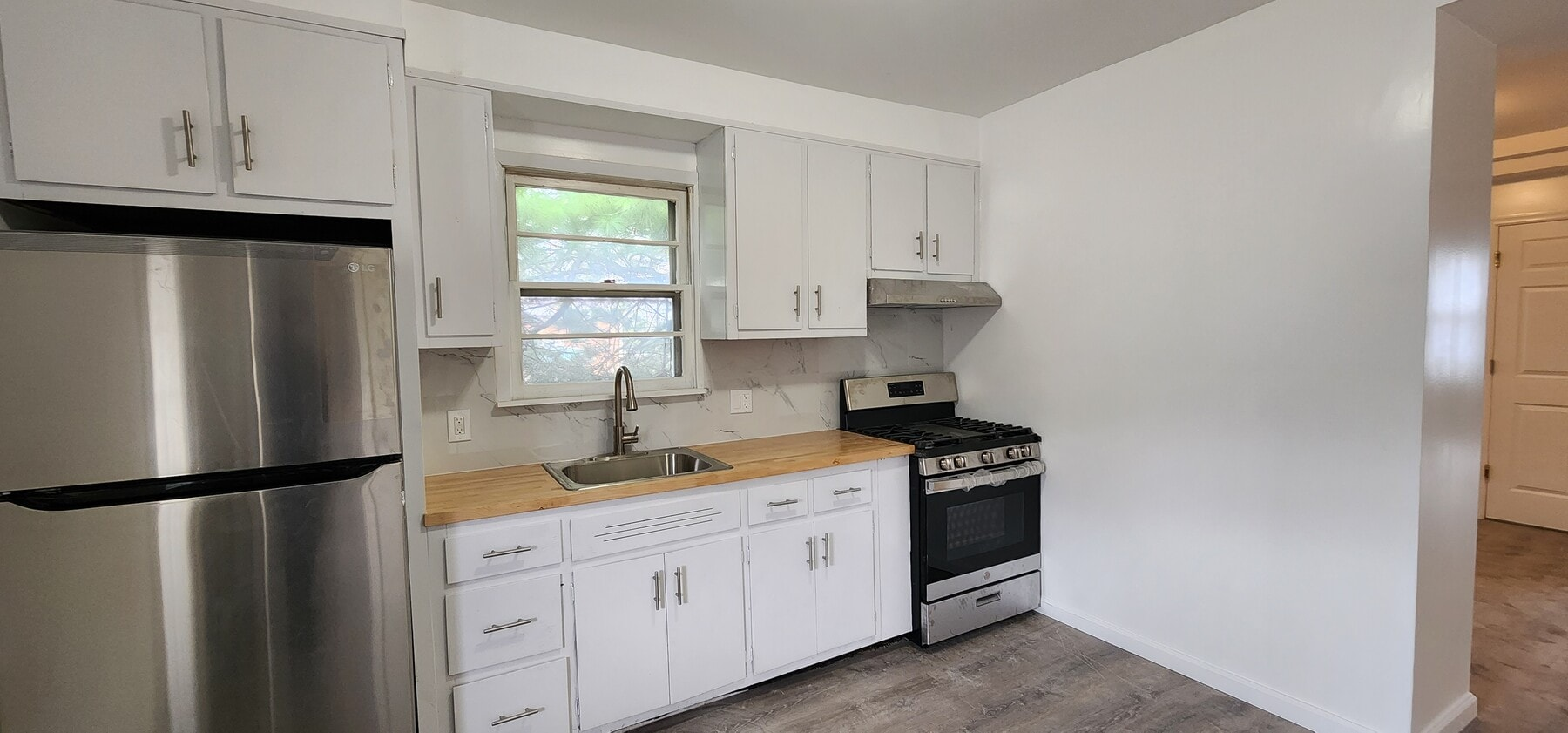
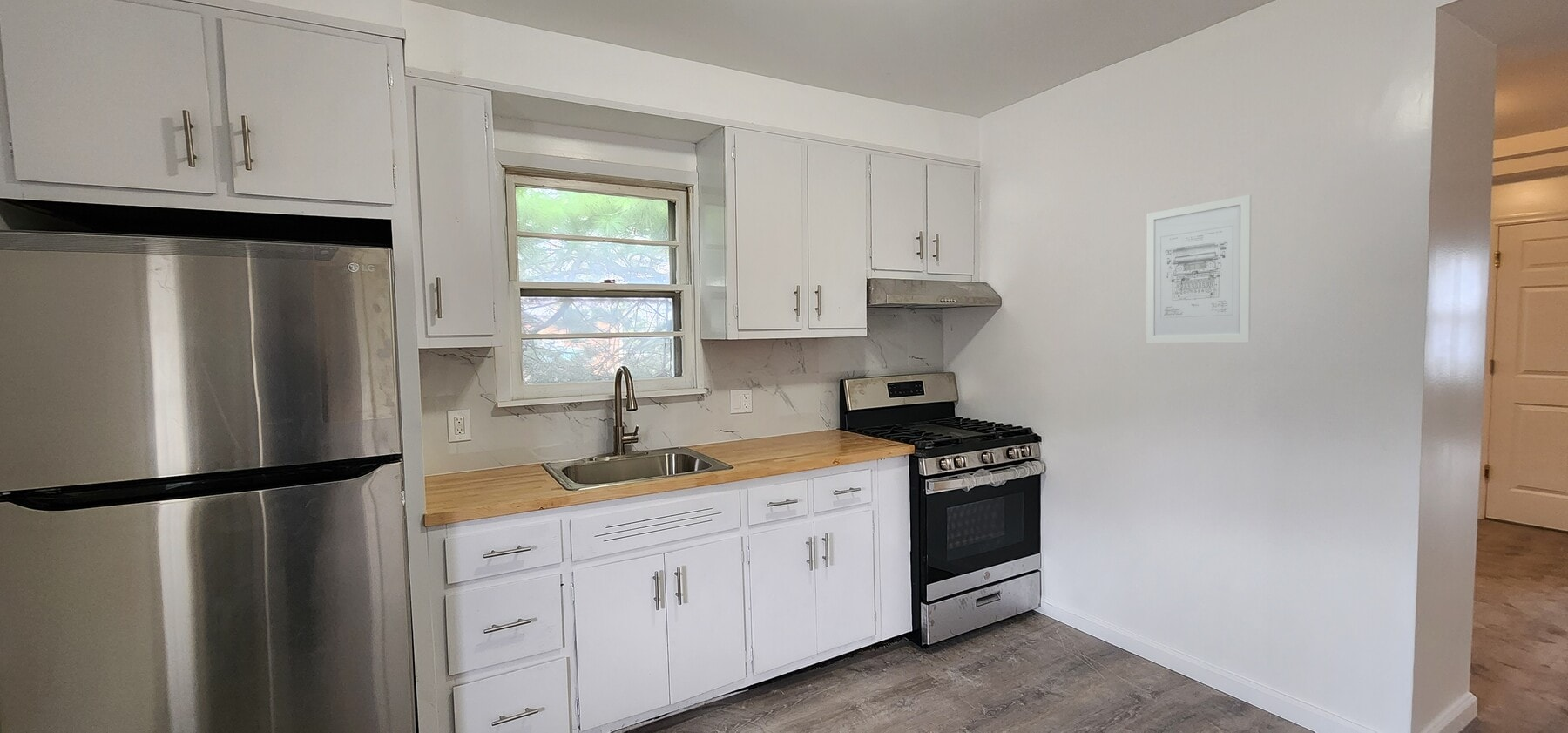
+ wall art (1195, 274)
